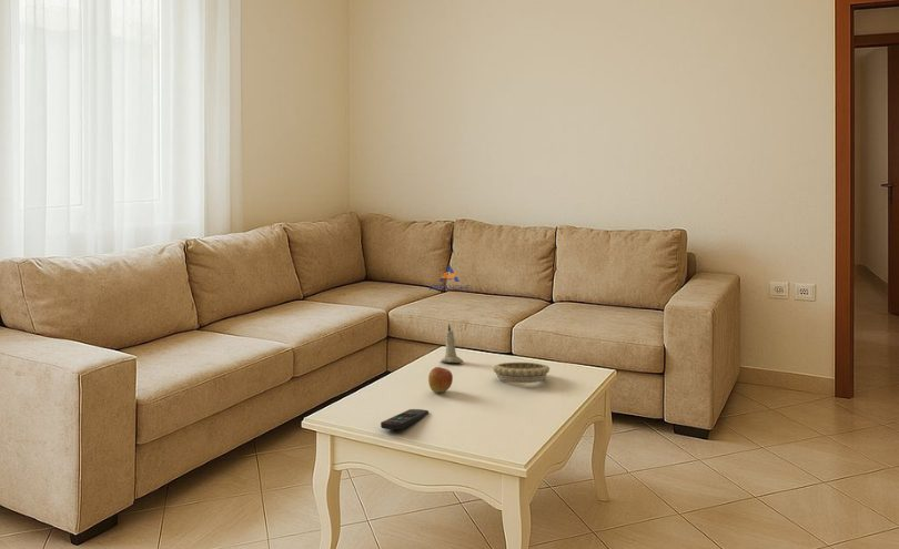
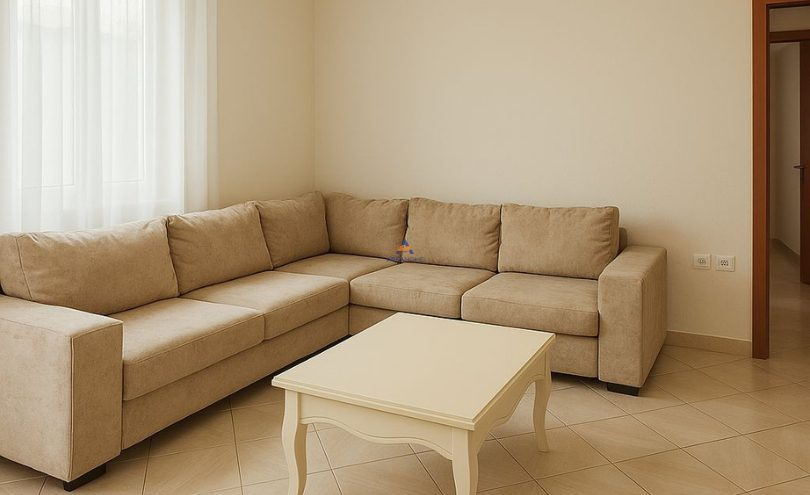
- decorative bowl (521, 372)
- apple (440, 379)
- candle (452, 342)
- remote control (405, 418)
